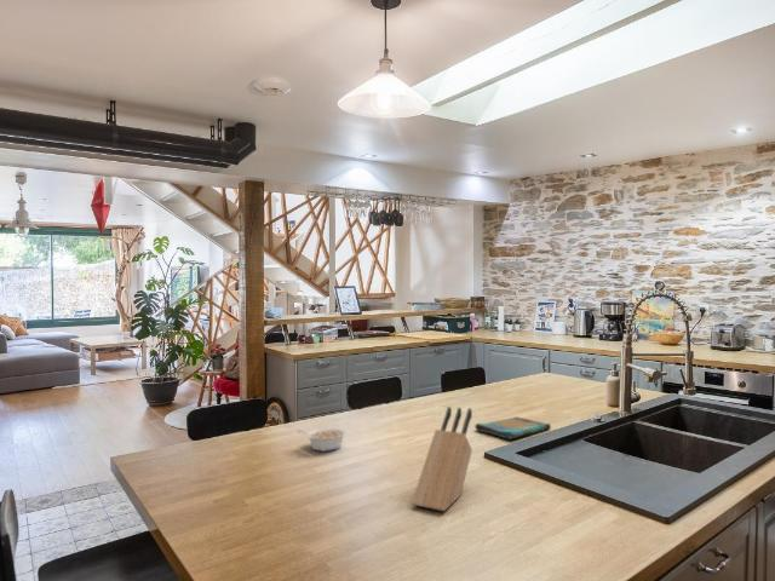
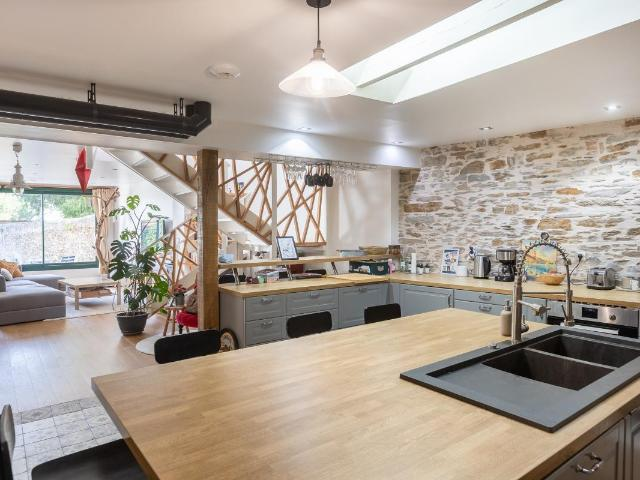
- legume (325, 438)
- knife block (446, 453)
- dish towel (512, 426)
